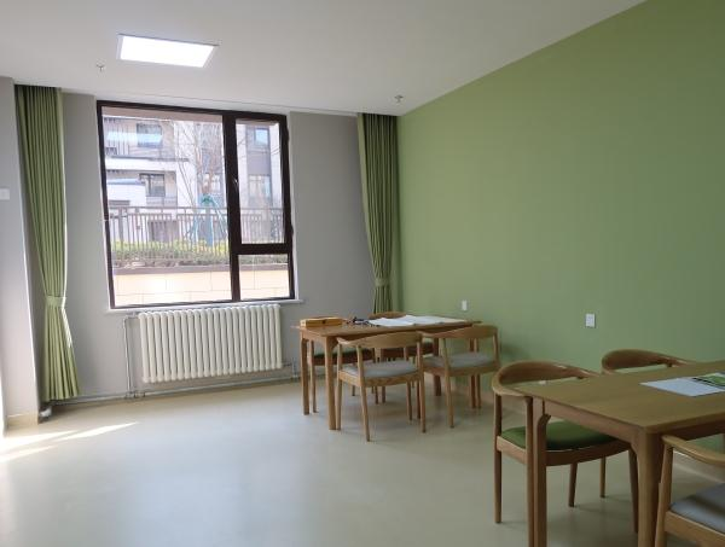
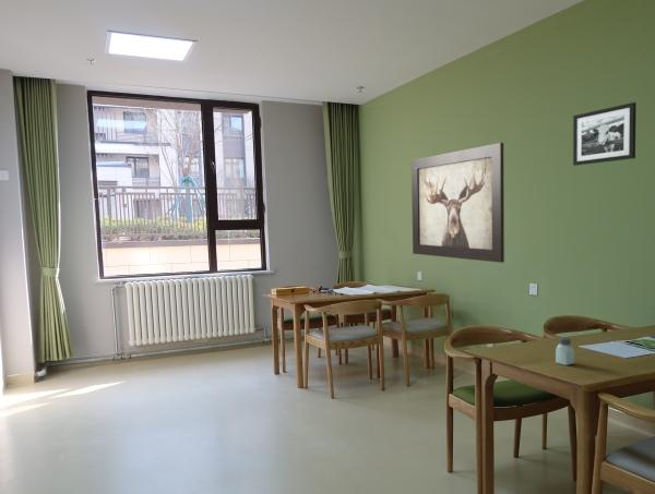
+ saltshaker (564, 350)
+ picture frame (603, 135)
+ wall art (452, 205)
